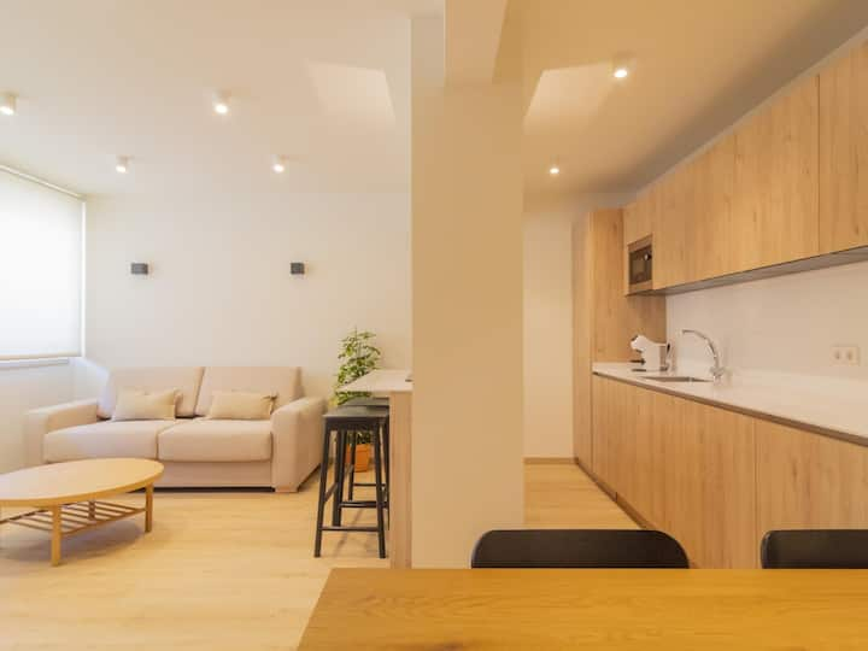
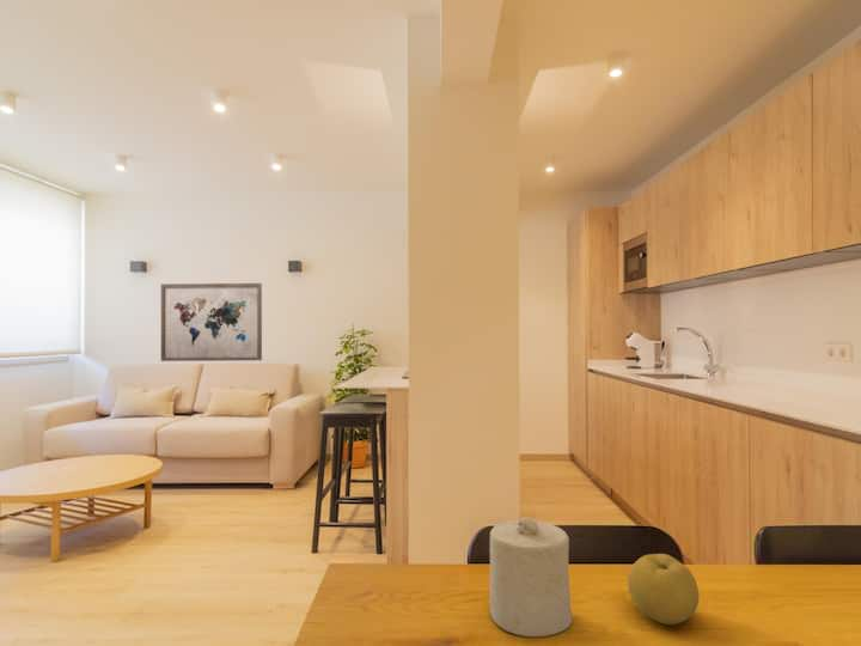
+ fruit (662, 587)
+ candle (530, 565)
+ wall art (210, 322)
